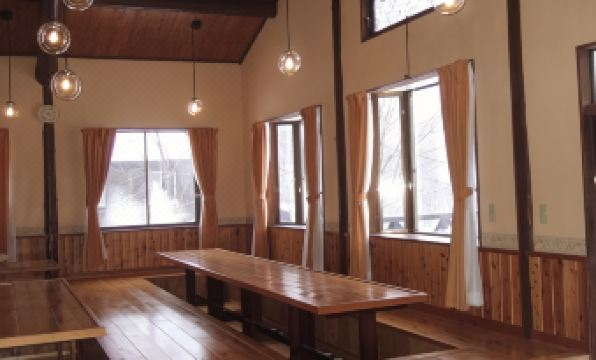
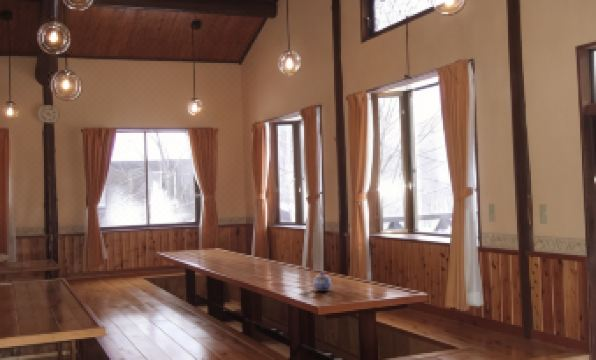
+ teapot (322, 281)
